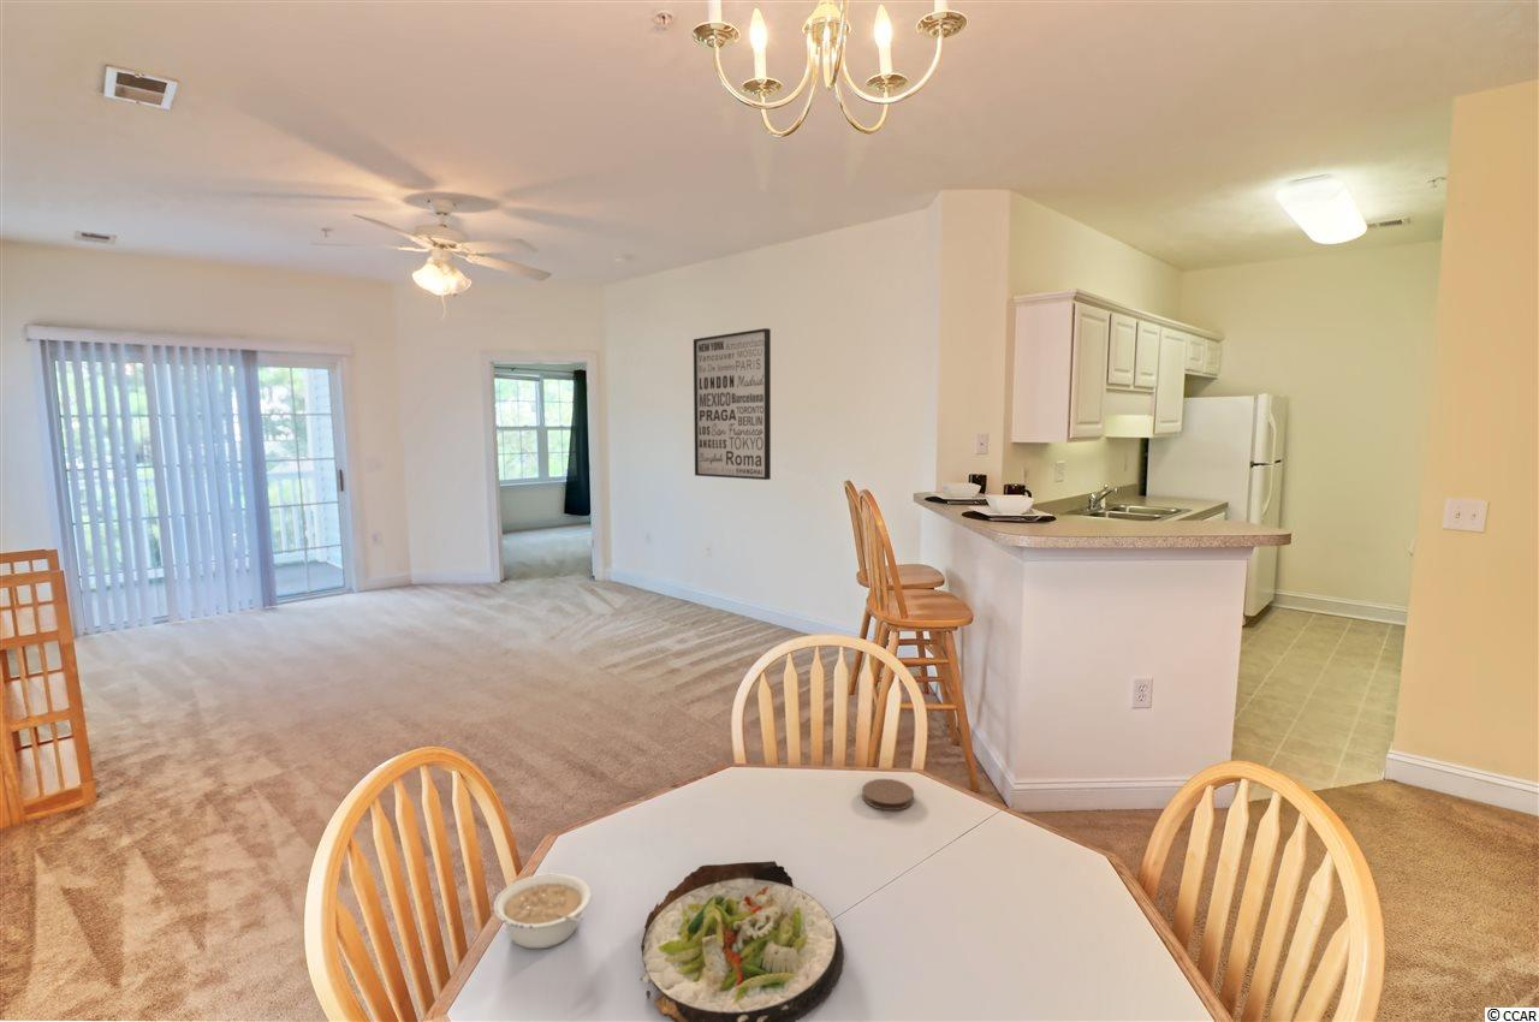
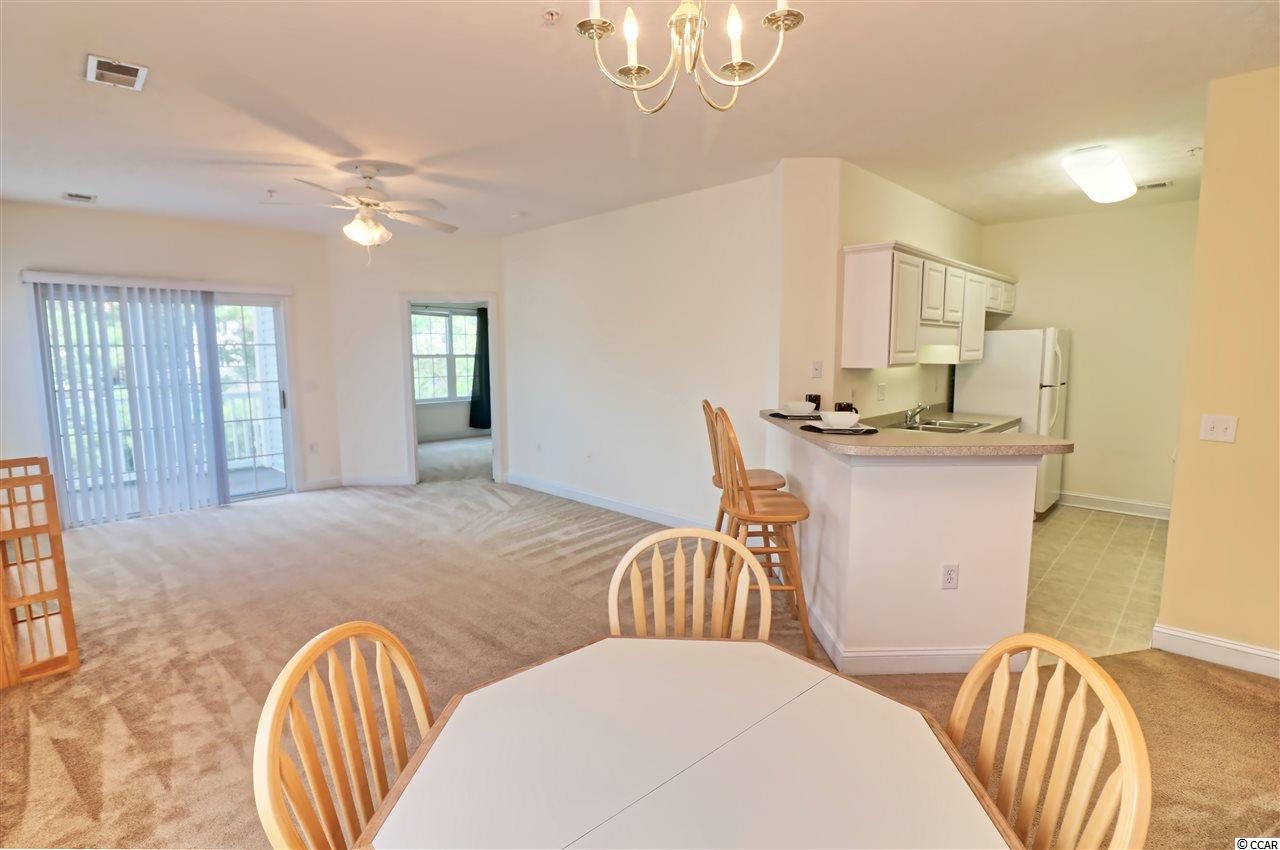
- wall art (730, 406)
- salad plate (743, 937)
- coaster (887, 794)
- legume (546, 910)
